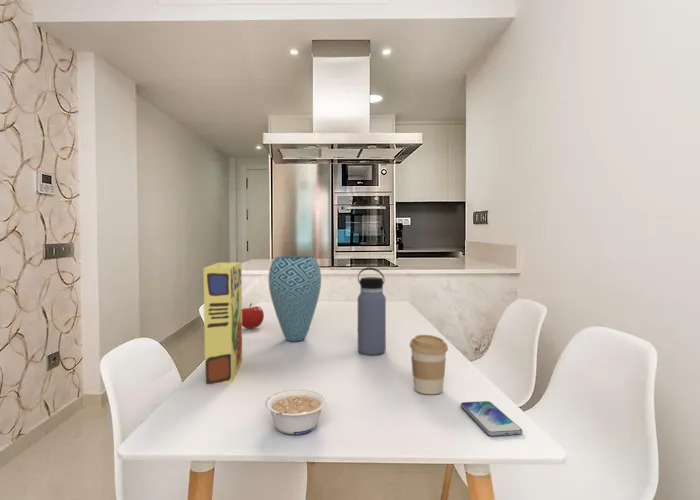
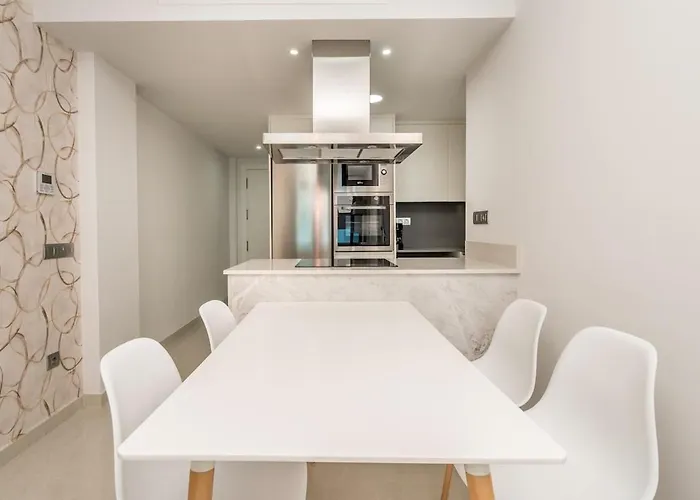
- smartphone (489, 417)
- cereal box (224, 318)
- legume (296, 411)
- vase (295, 298)
- water bottle (371, 309)
- fruit (251, 315)
- coffee cup (428, 363)
